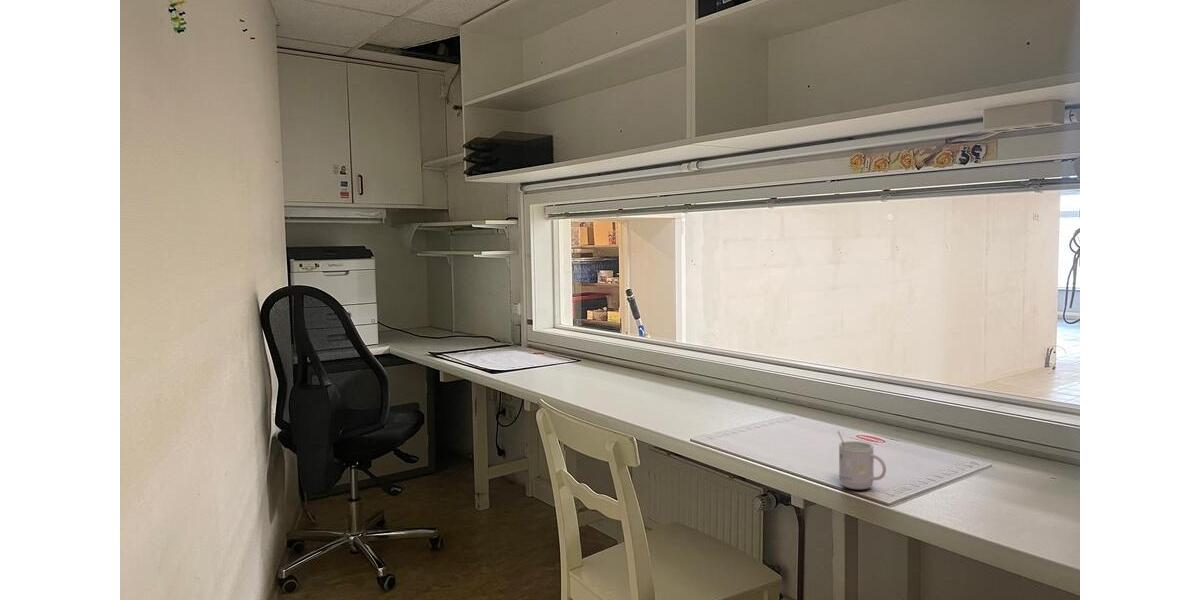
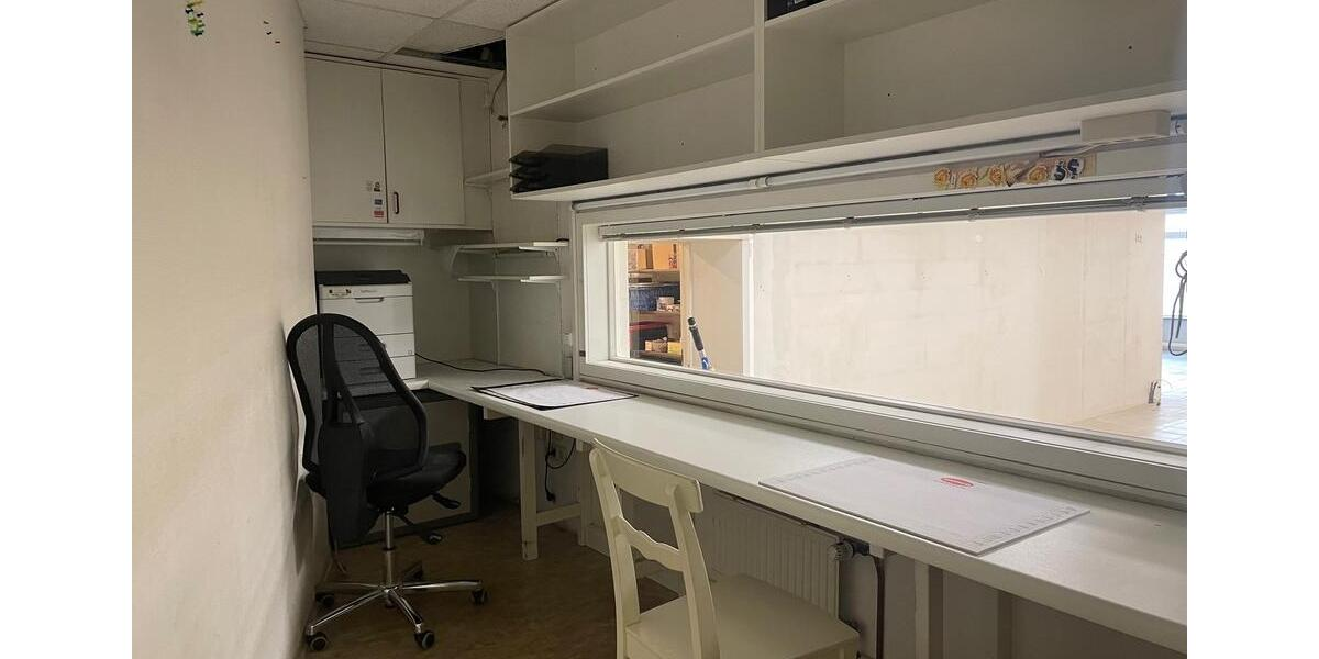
- mug (861, 461)
